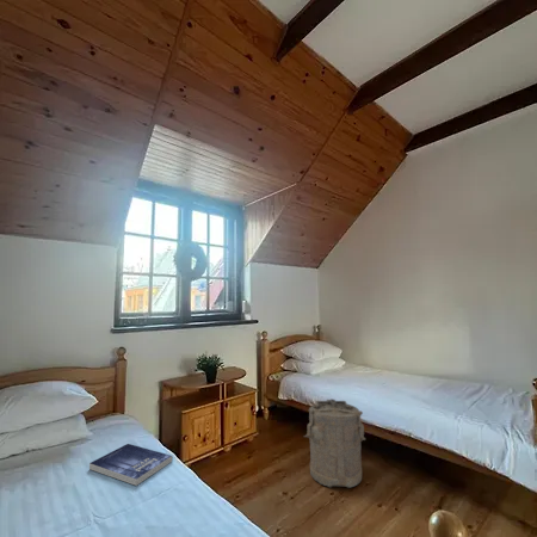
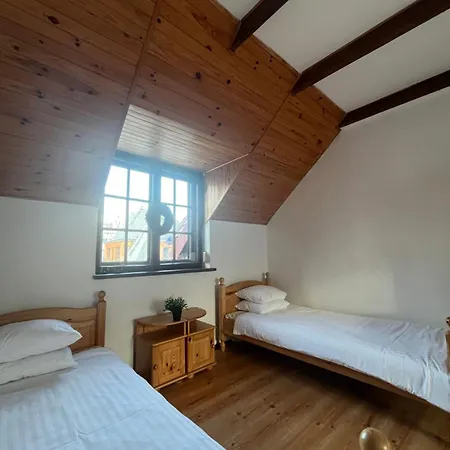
- book (131, 462)
- laundry hamper (337, 438)
